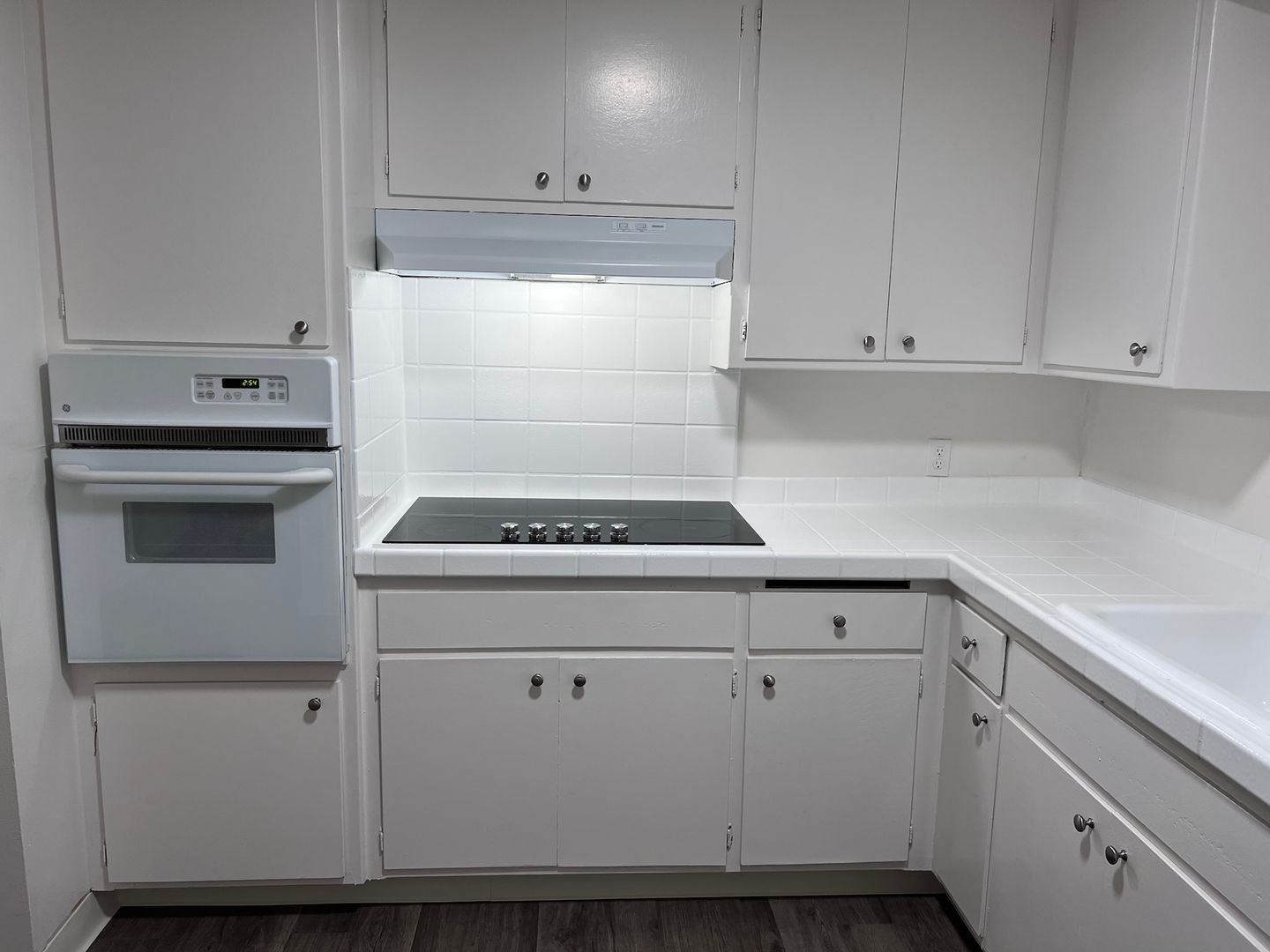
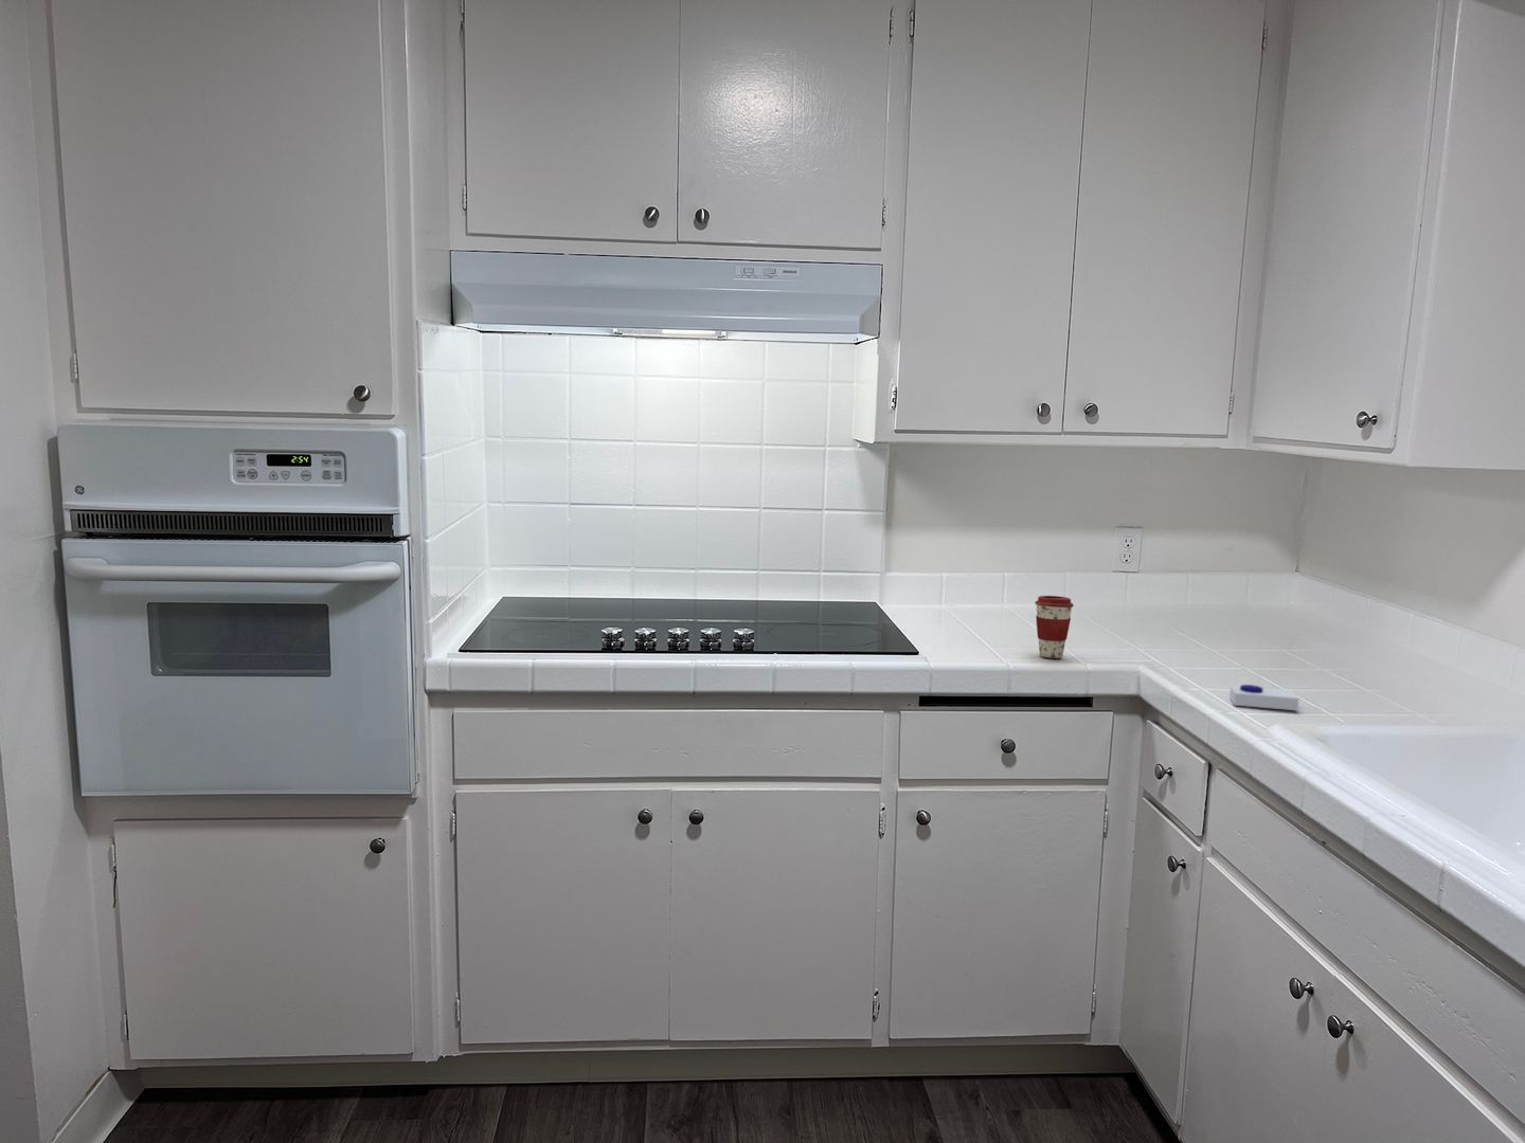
+ soap bar (1263, 695)
+ coffee cup (1053, 627)
